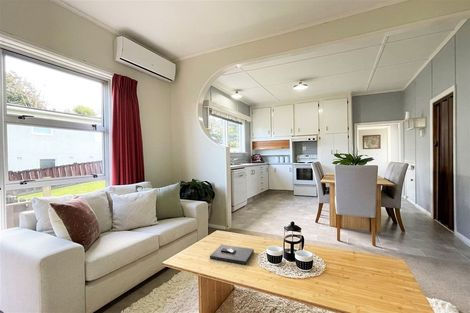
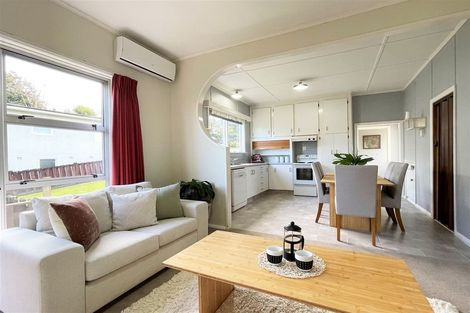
- book (232, 252)
